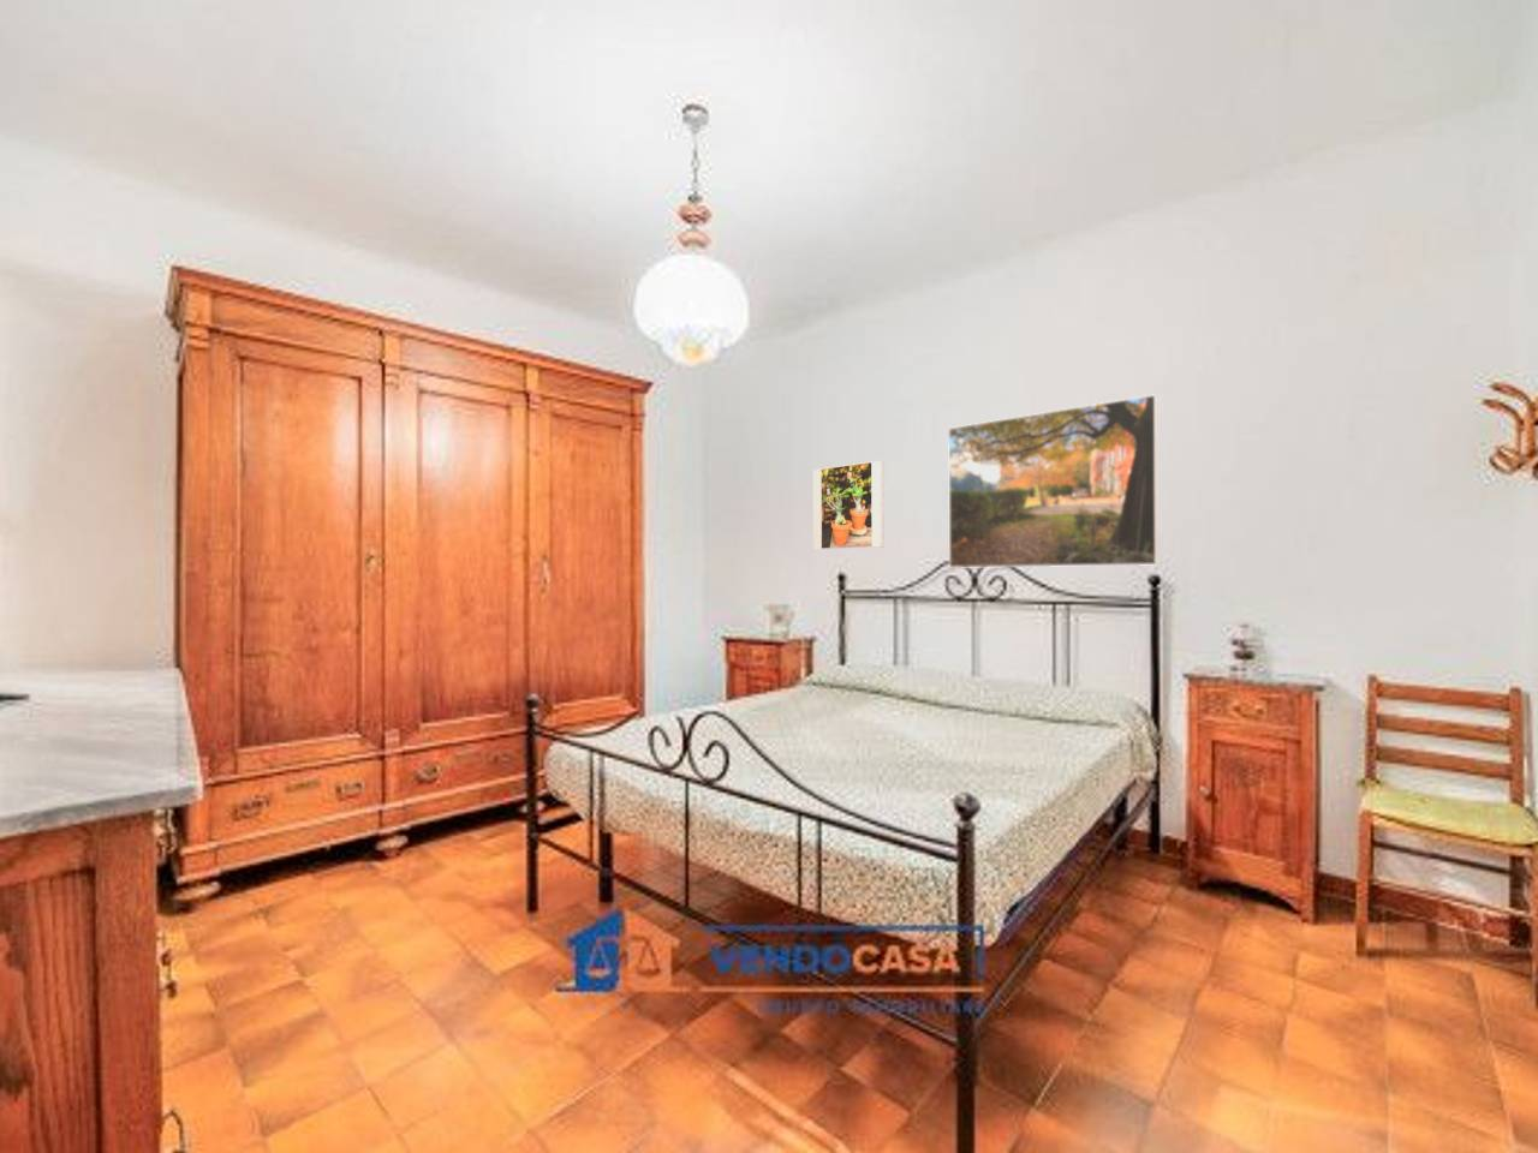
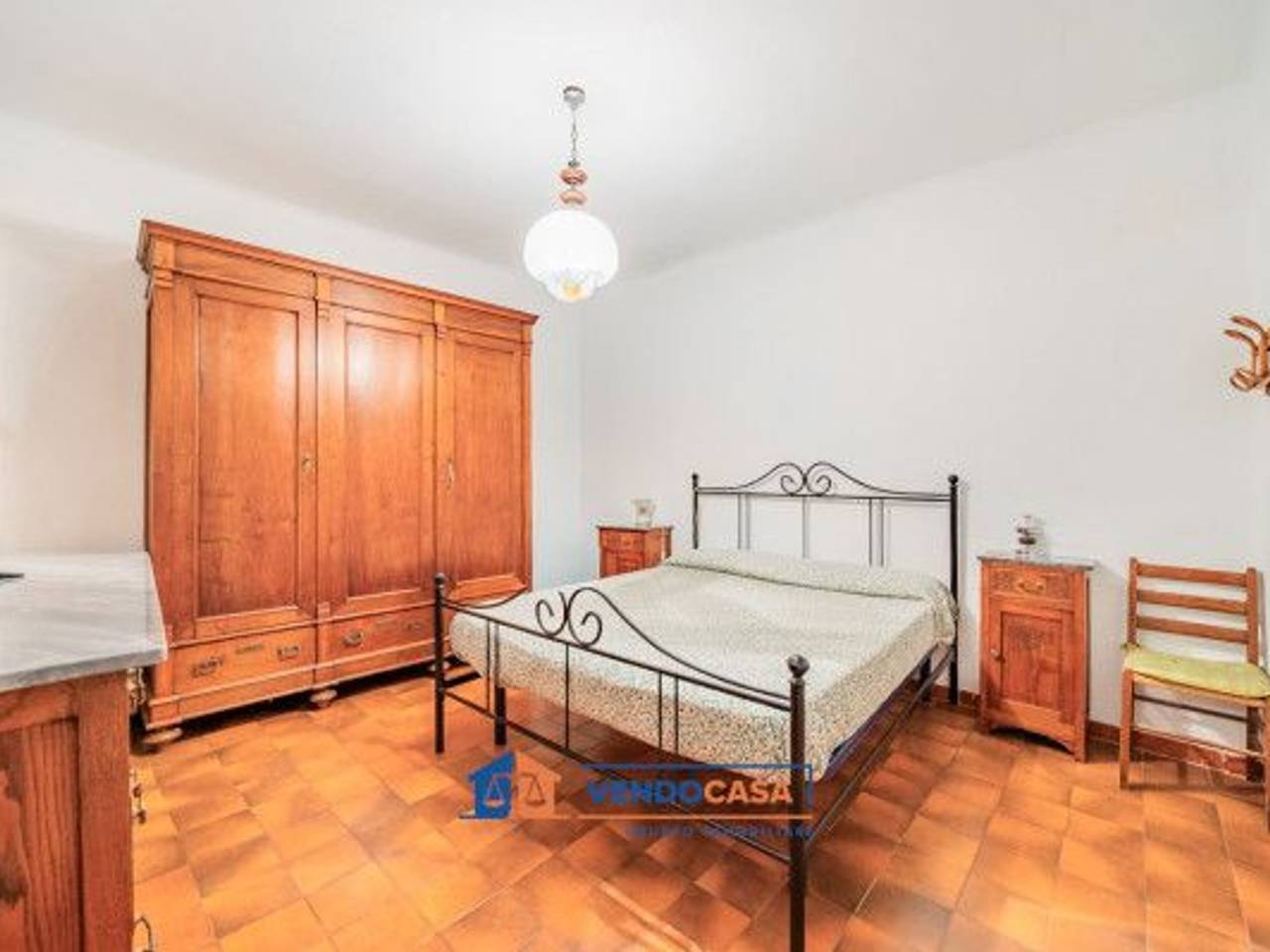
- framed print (1043, 489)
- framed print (847, 506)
